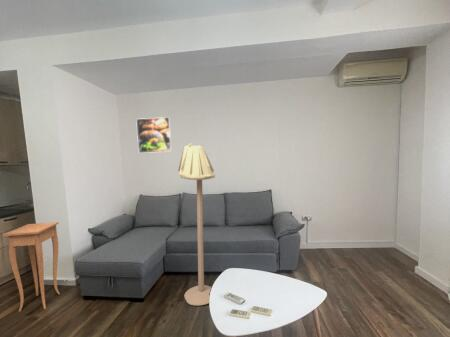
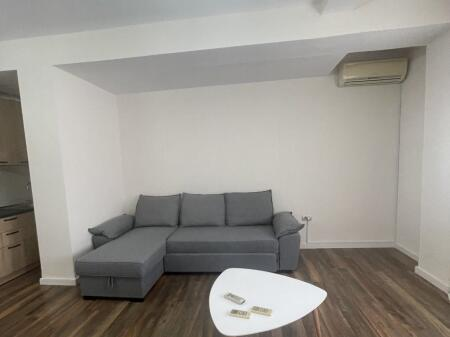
- side table (35, 265)
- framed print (154, 135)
- floor lamp (199, 218)
